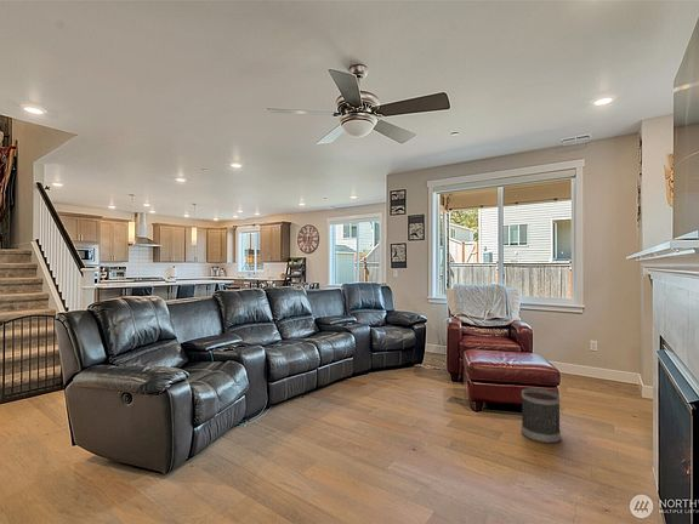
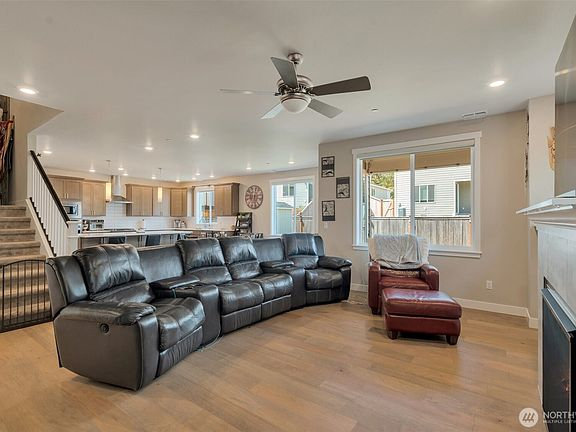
- wastebasket (540, 414)
